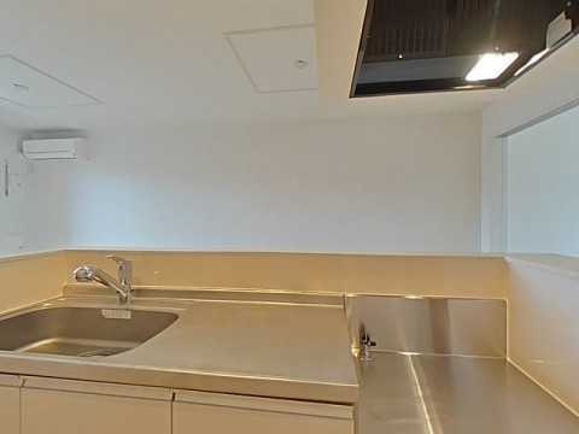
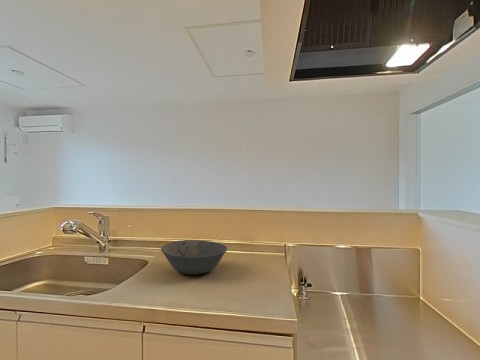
+ bowl (194, 258)
